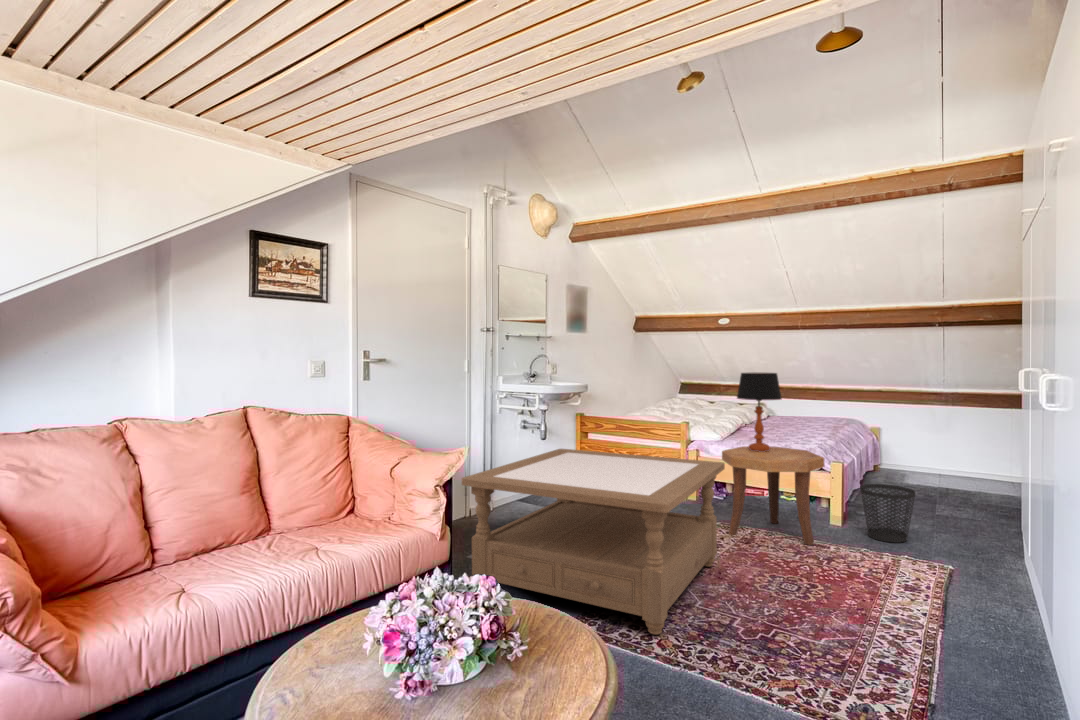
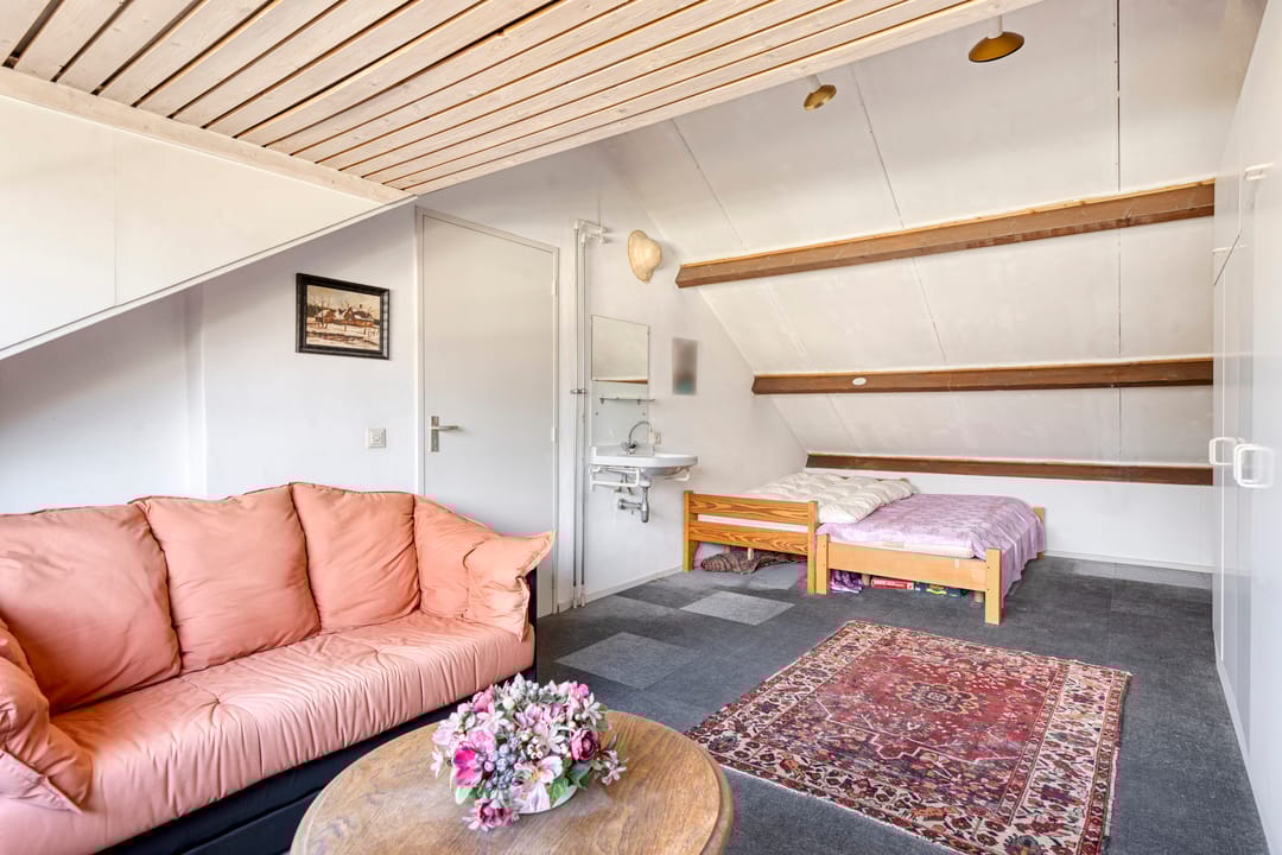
- side table (771, 492)
- table lamp (759, 411)
- wastebasket (887, 513)
- coffee table (601, 523)
